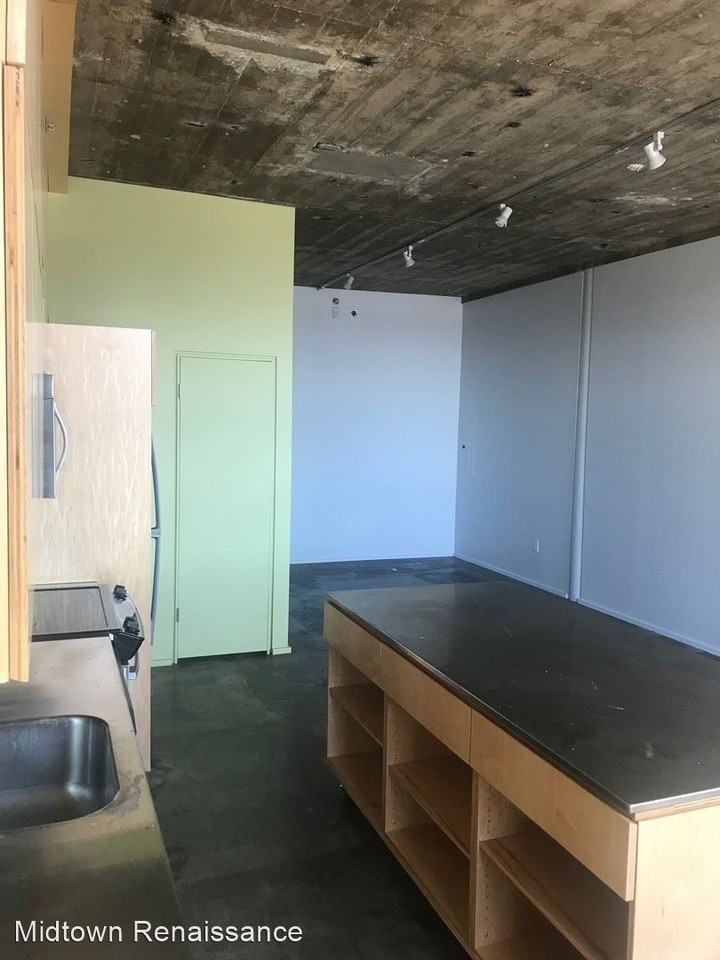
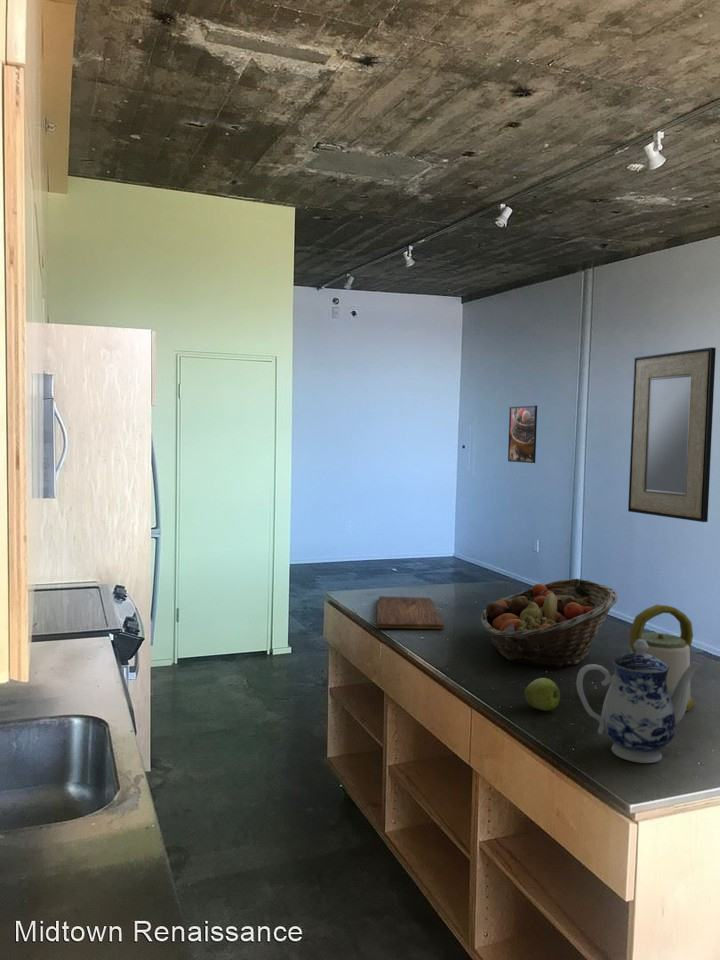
+ cutting board (406, 611)
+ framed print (522, 434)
+ fruit basket (546, 618)
+ home mirror (668, 435)
+ kettle (654, 653)
+ teapot (638, 696)
+ apple (543, 694)
